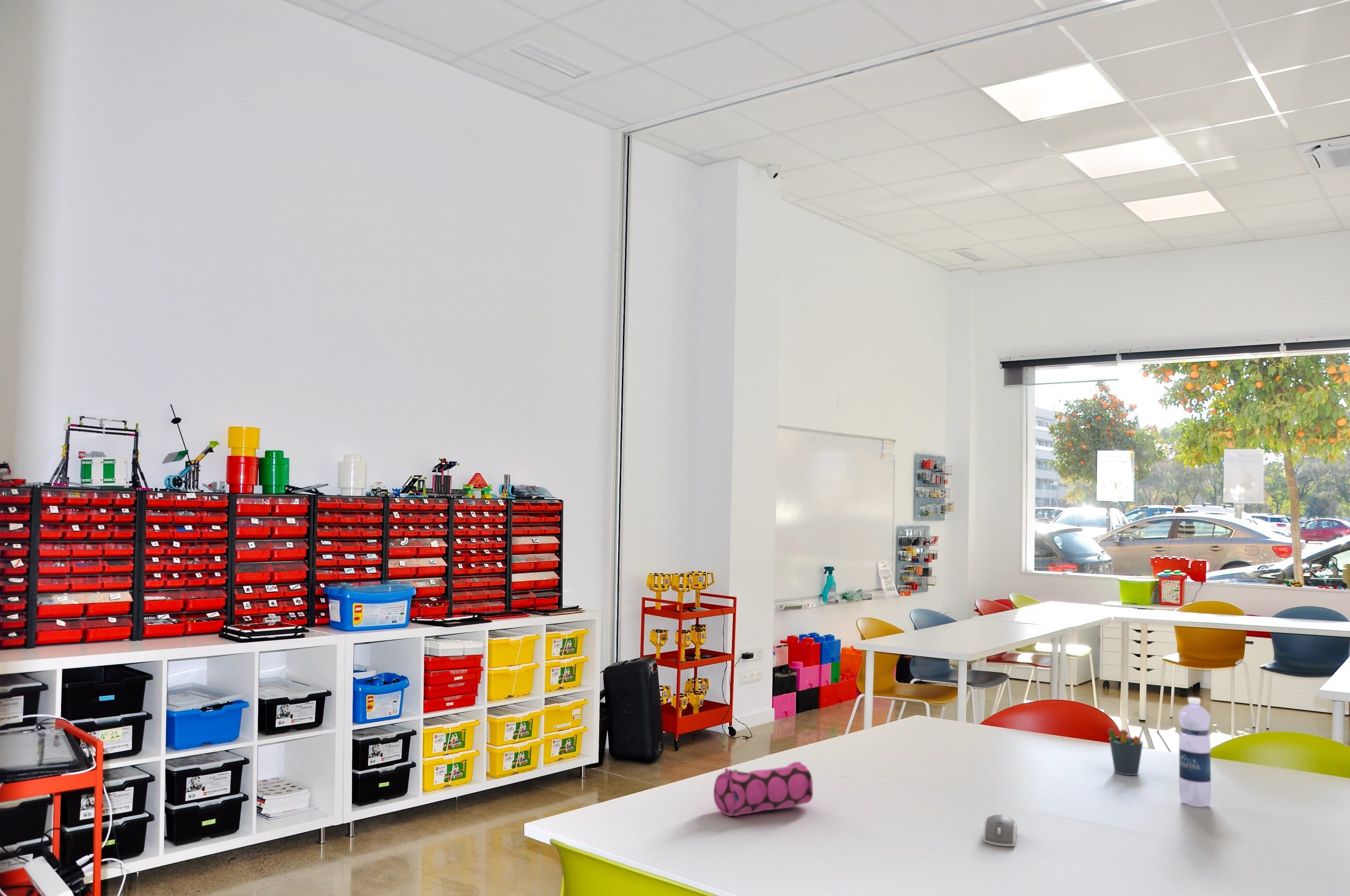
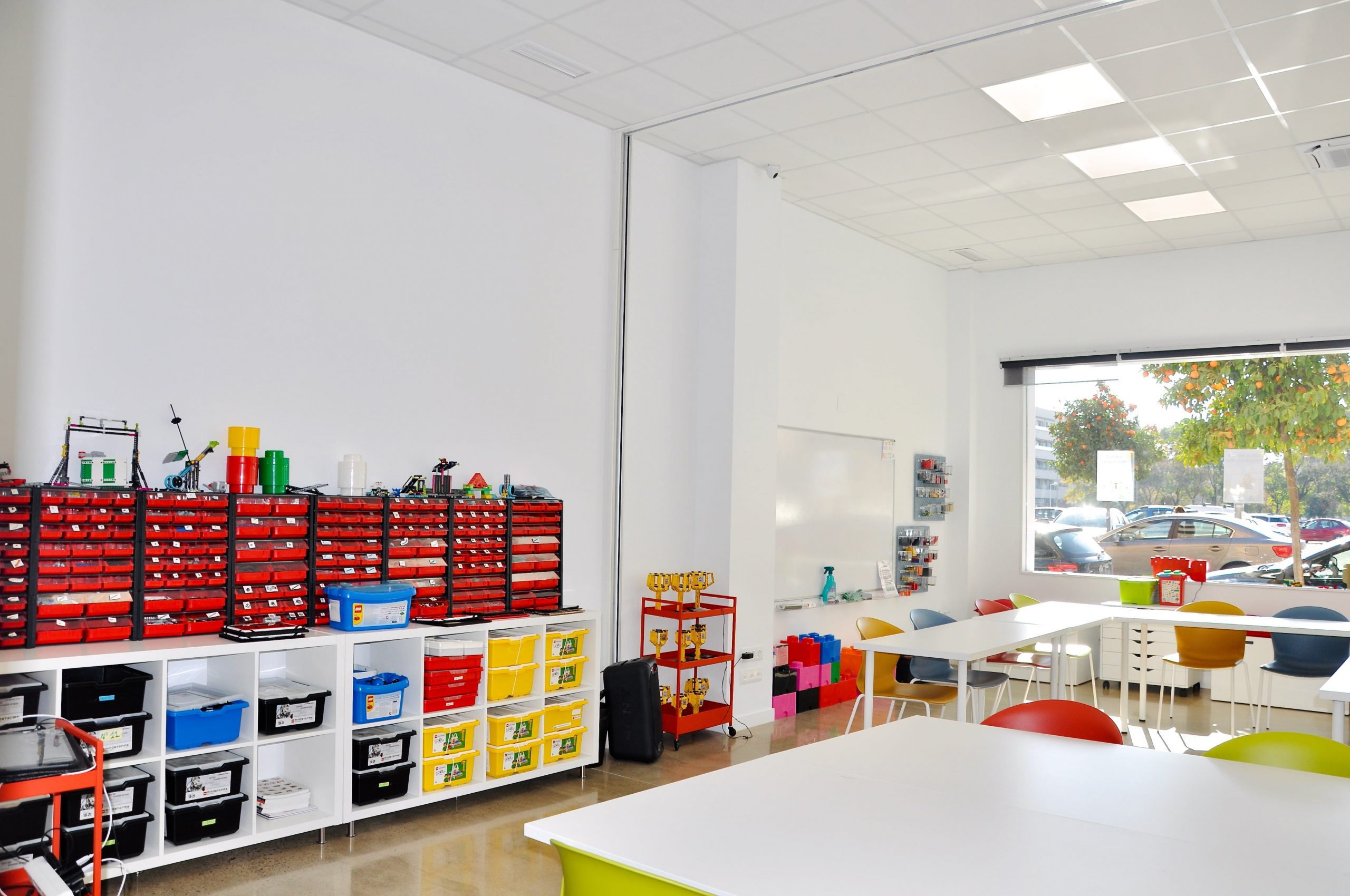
- pen holder (1126, 747)
- computer mouse (1000, 826)
- water bottle (1194, 751)
- pencil case (765, 786)
